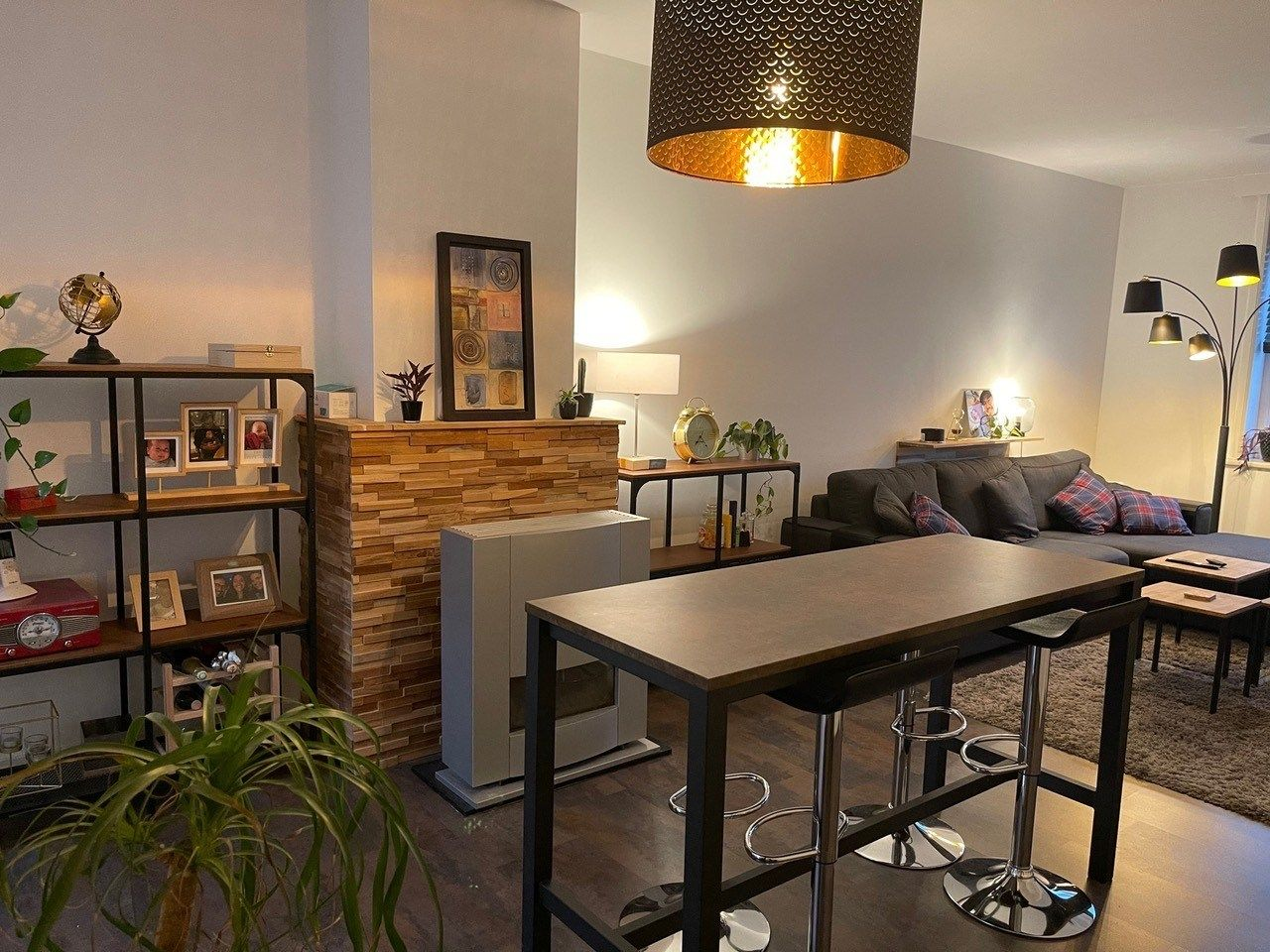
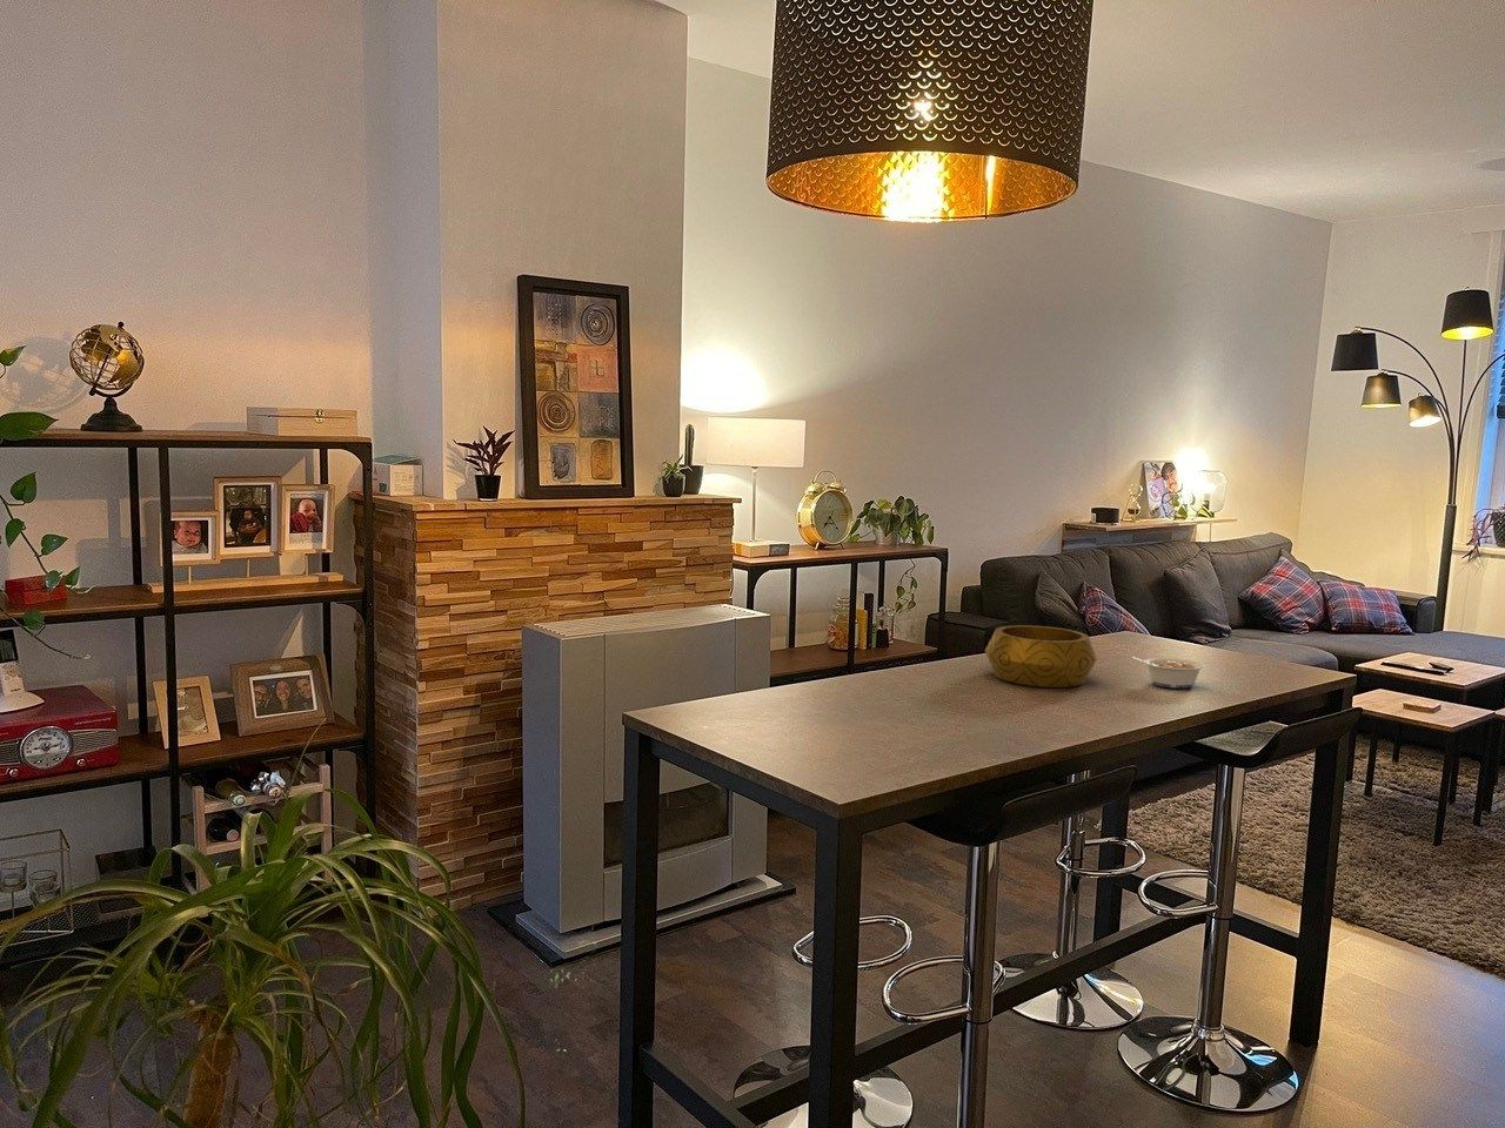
+ decorative bowl (1039, 654)
+ legume (1171, 671)
